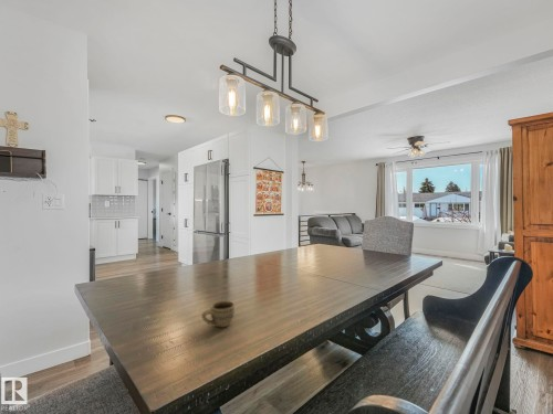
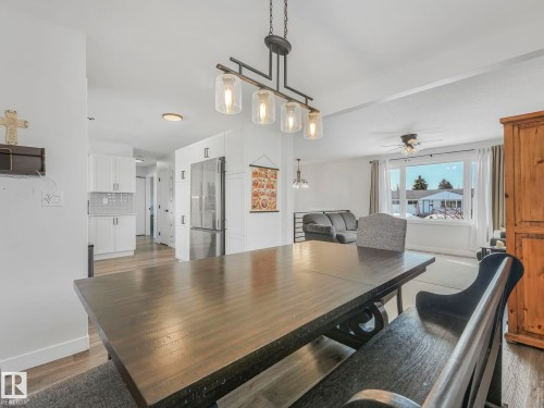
- cup (218, 315)
